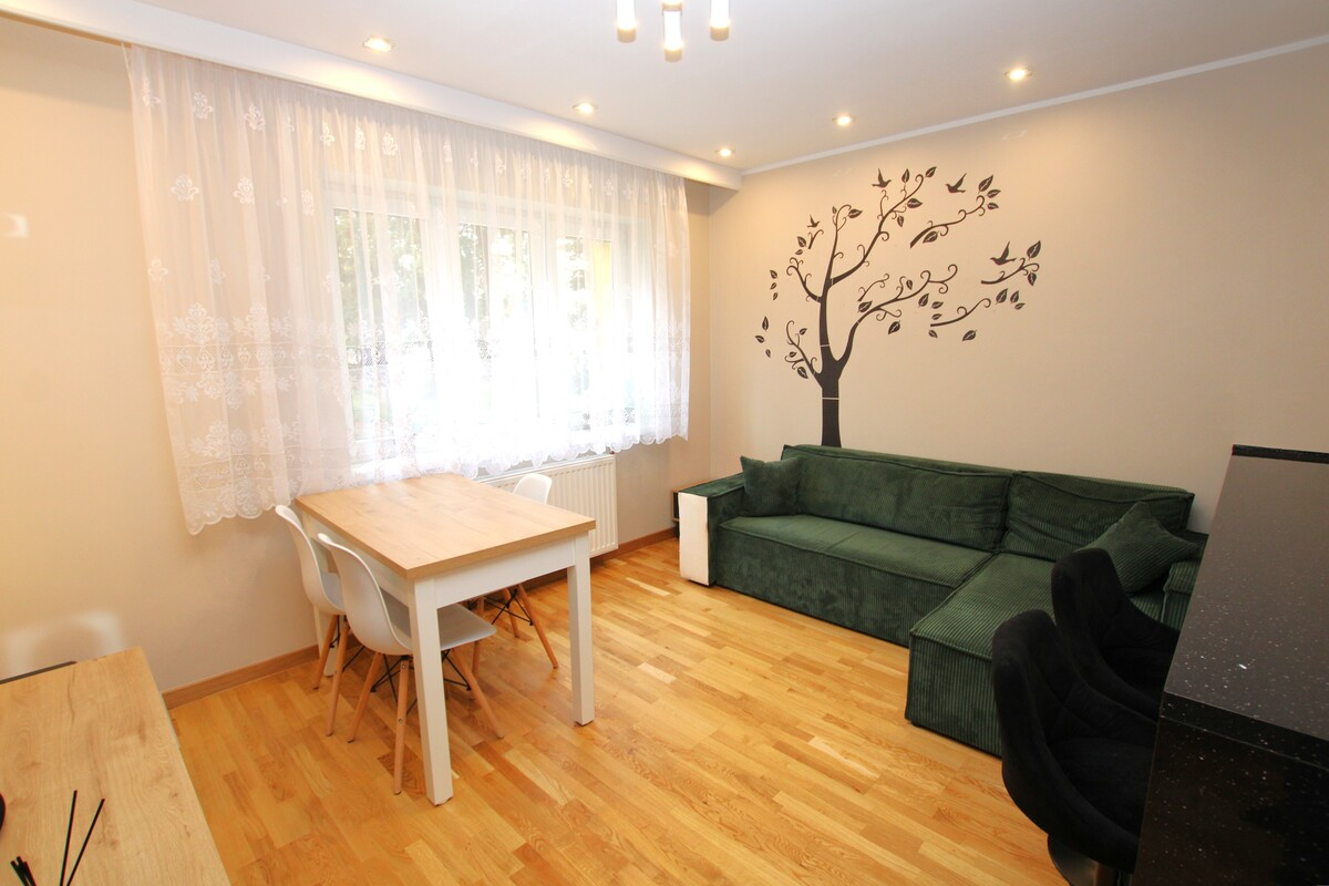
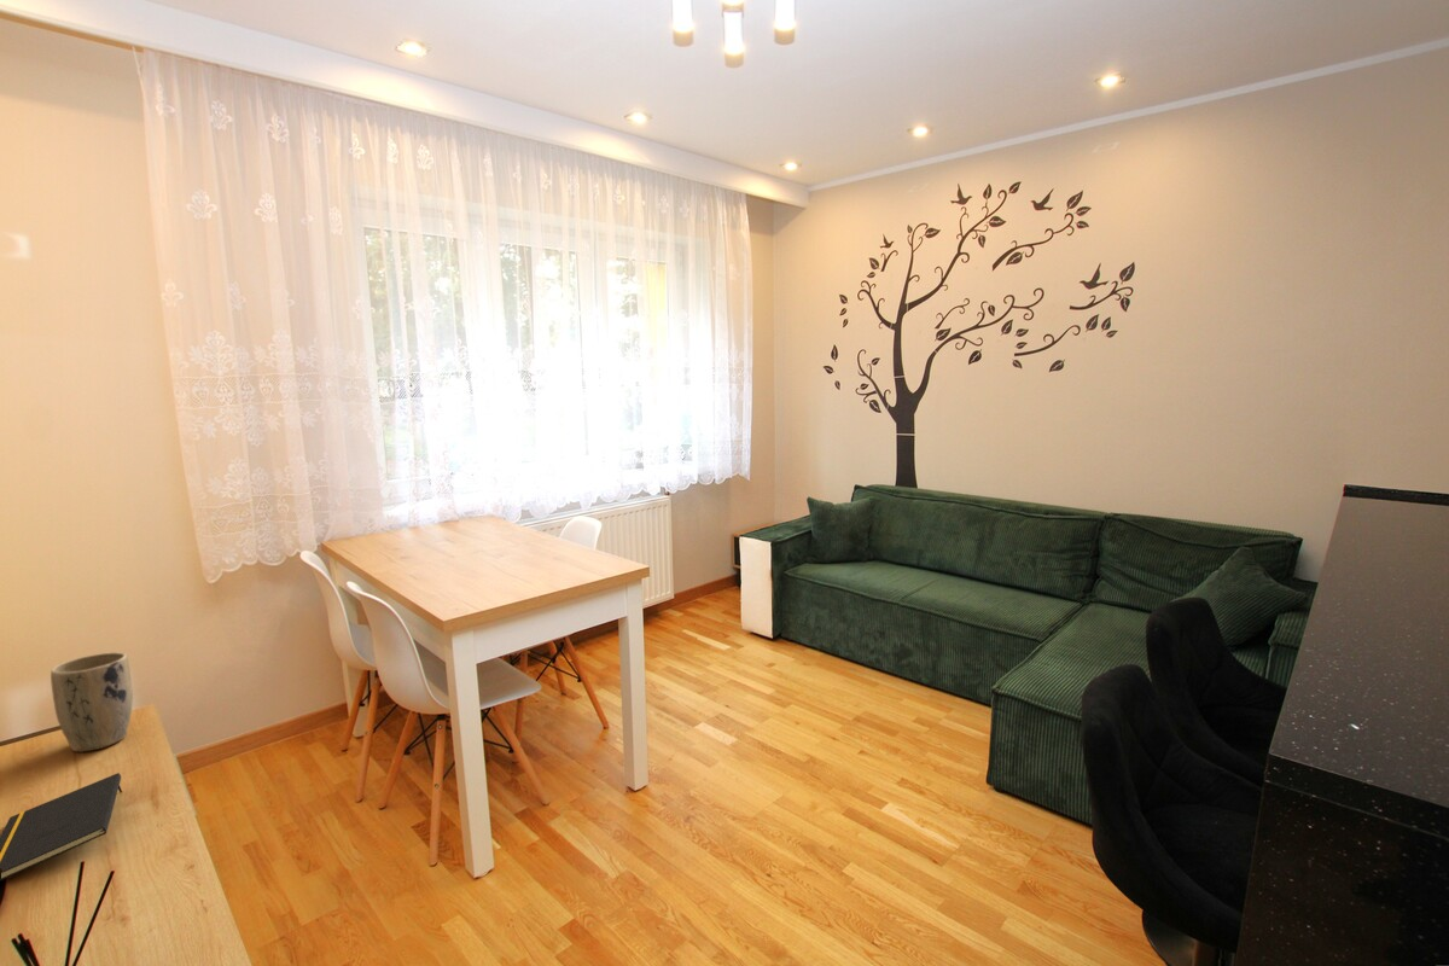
+ plant pot (94, 702)
+ notepad (56, 825)
